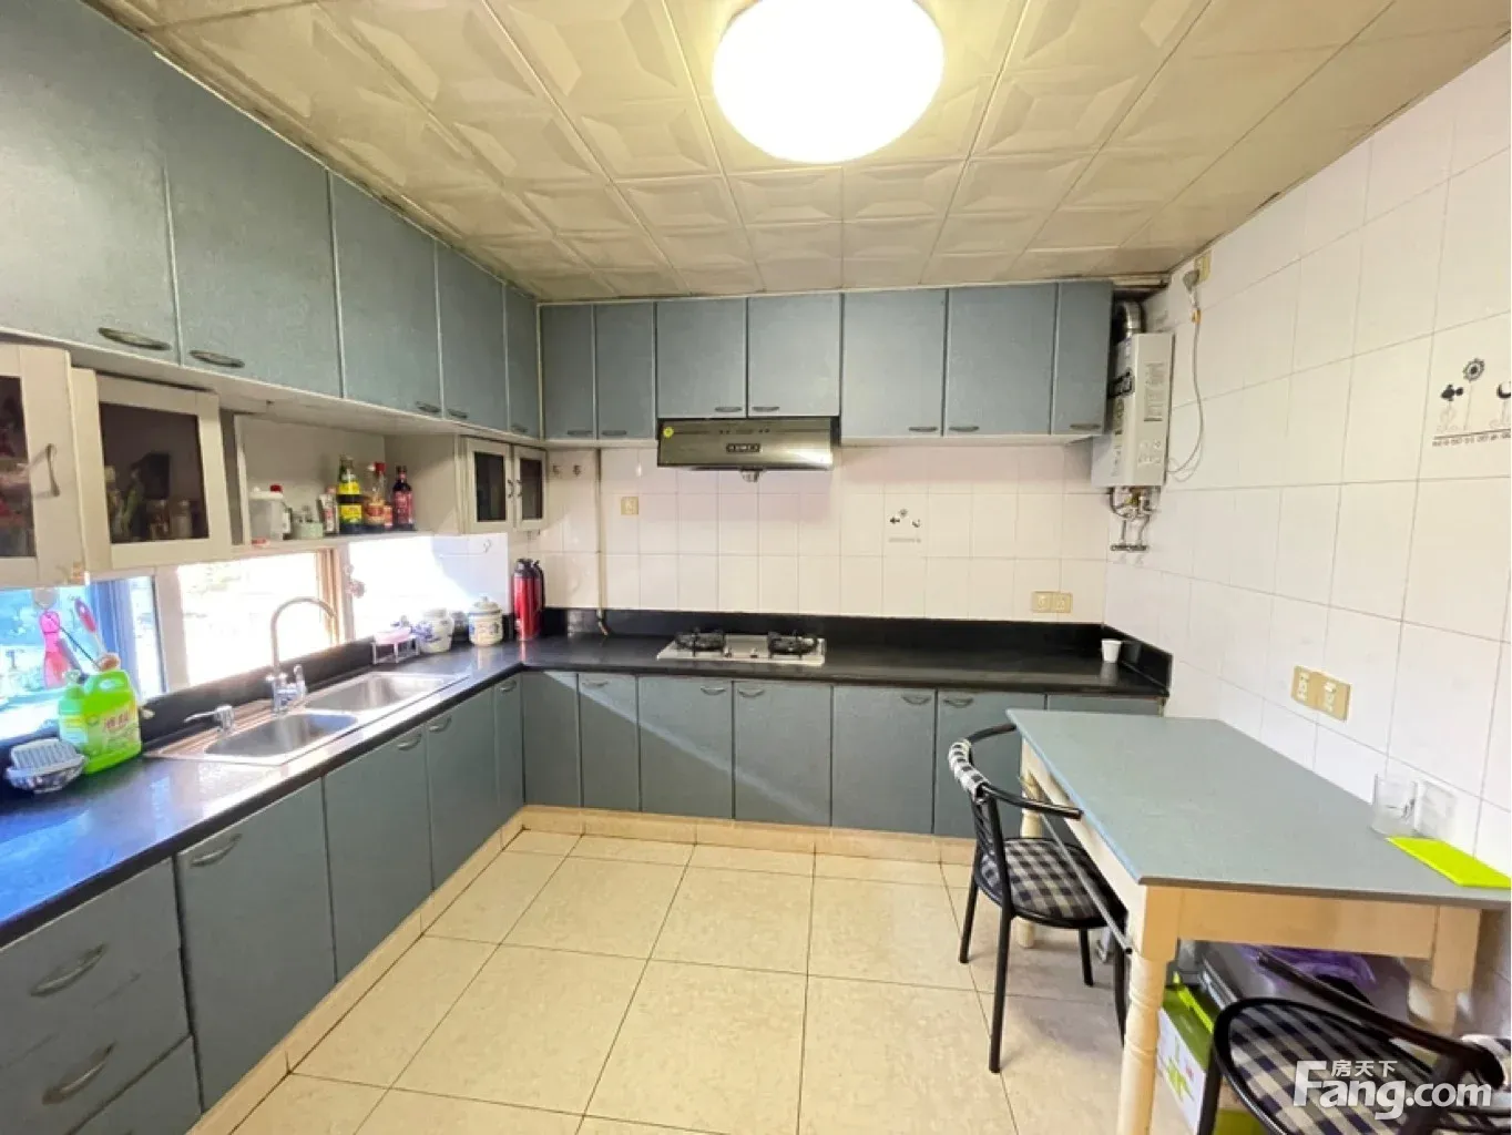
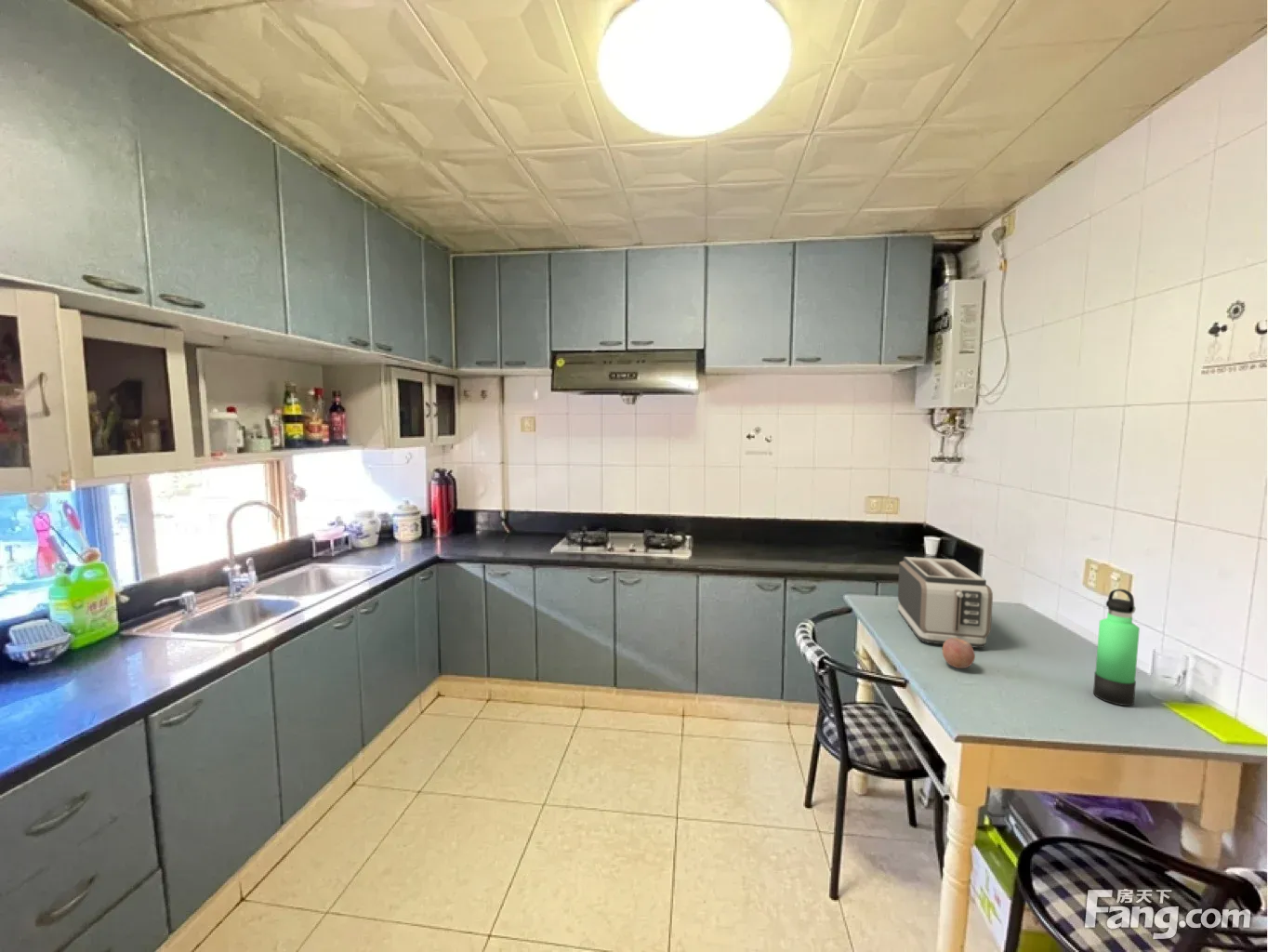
+ toaster (941, 599)
+ fruit (958, 653)
+ thermos bottle (1117, 643)
